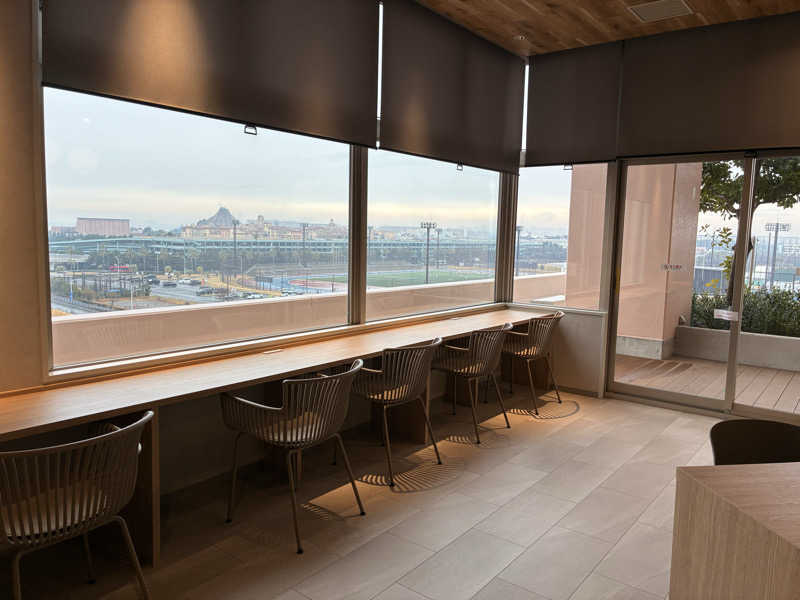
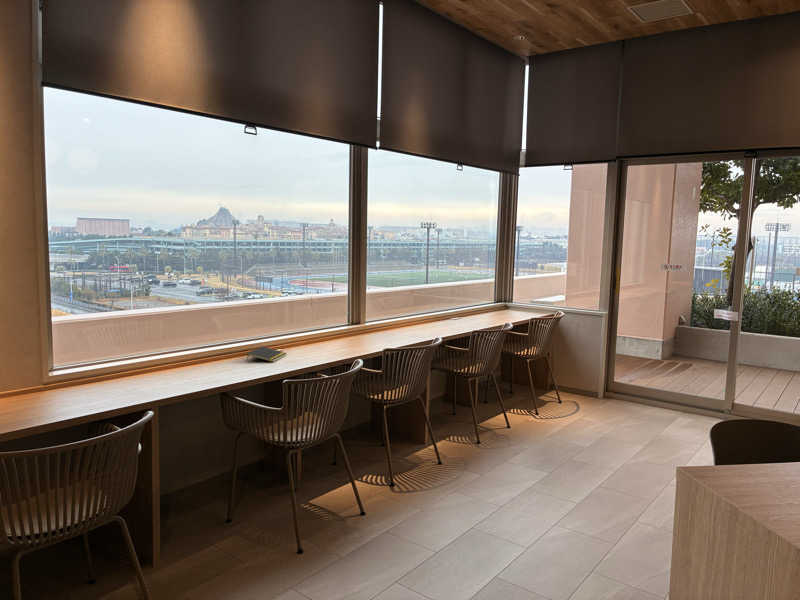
+ notepad (267, 354)
